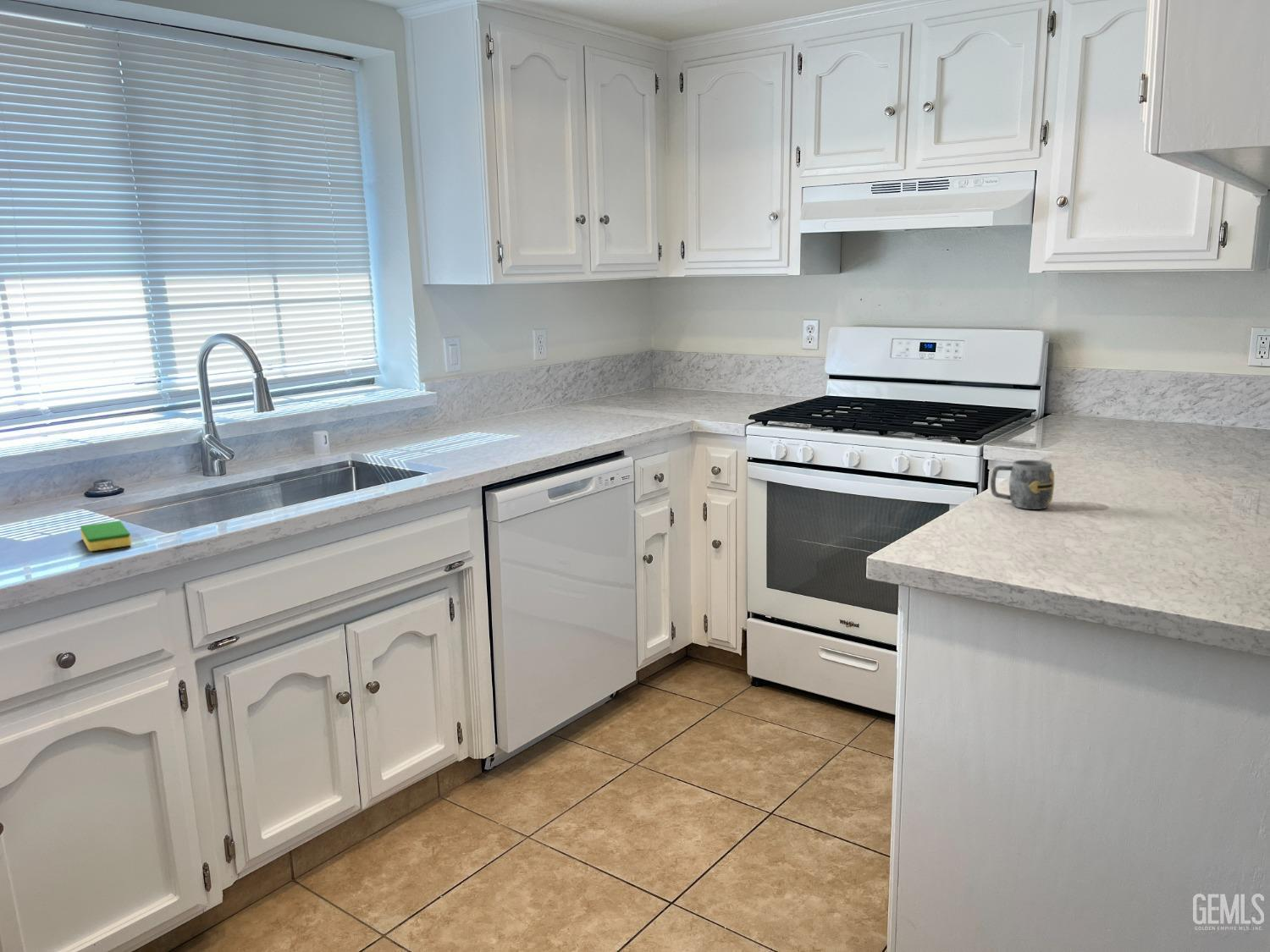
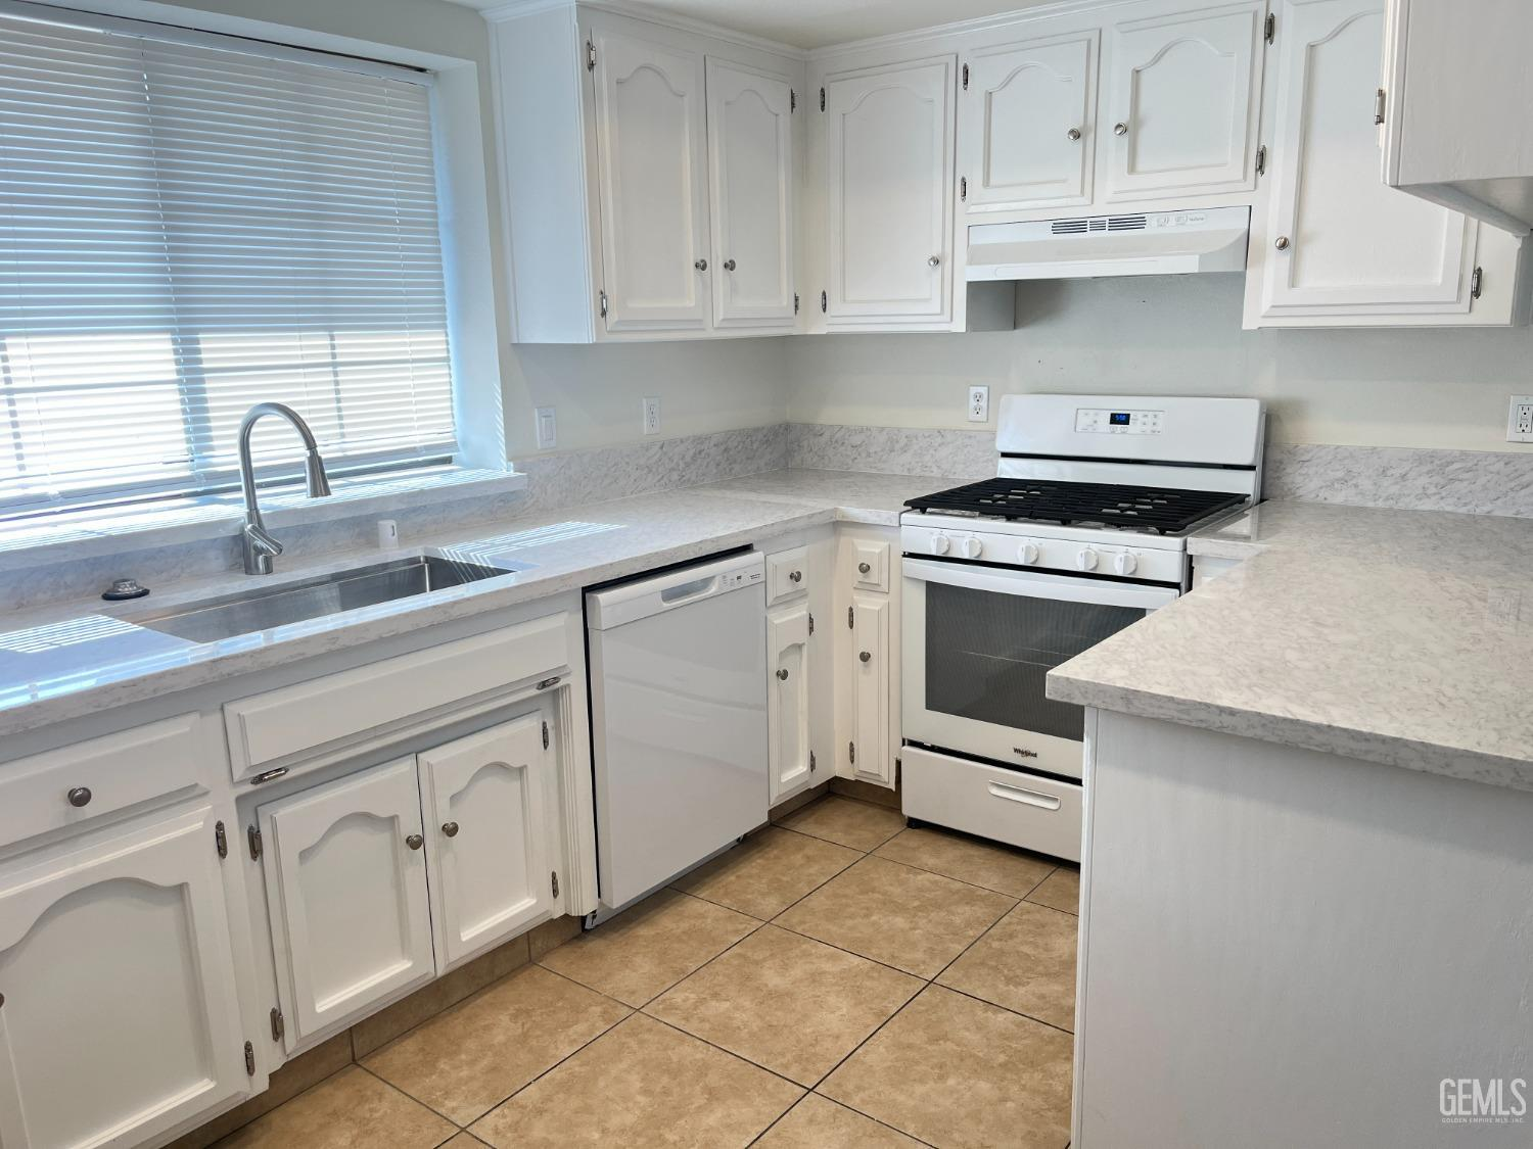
- dish sponge (105, 535)
- mug (1022, 483)
